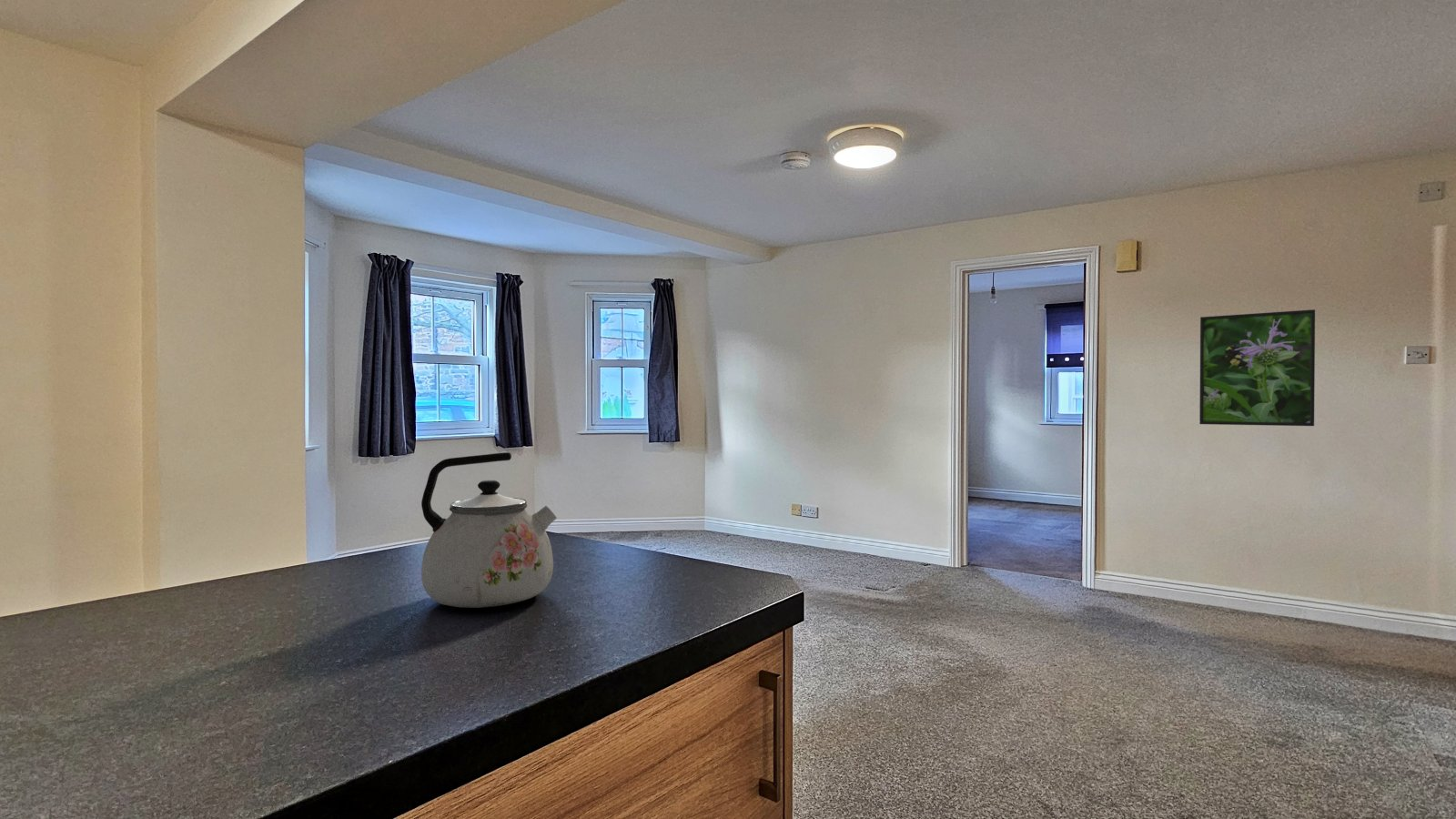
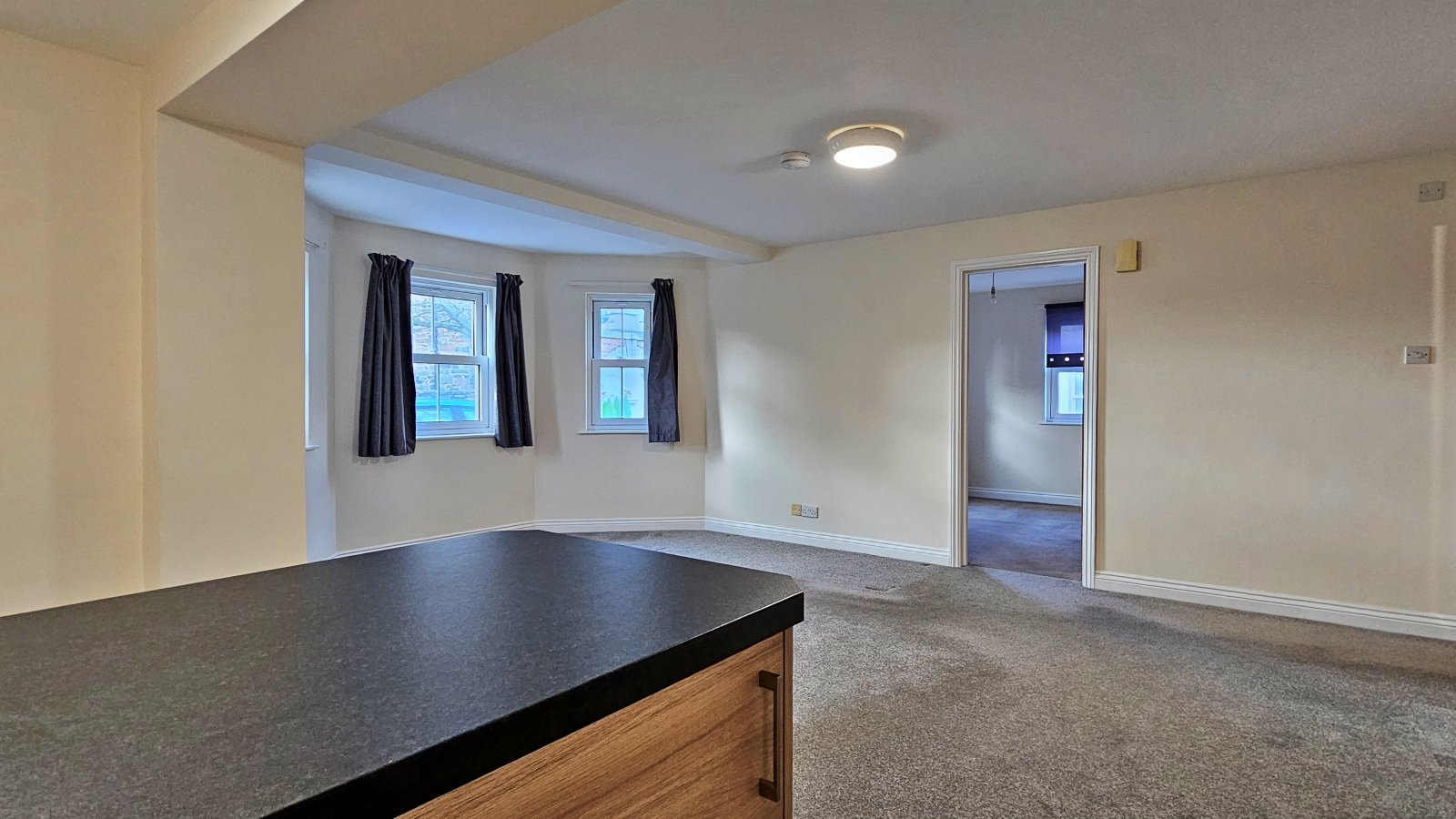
- kettle (490, 525)
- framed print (1255, 369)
